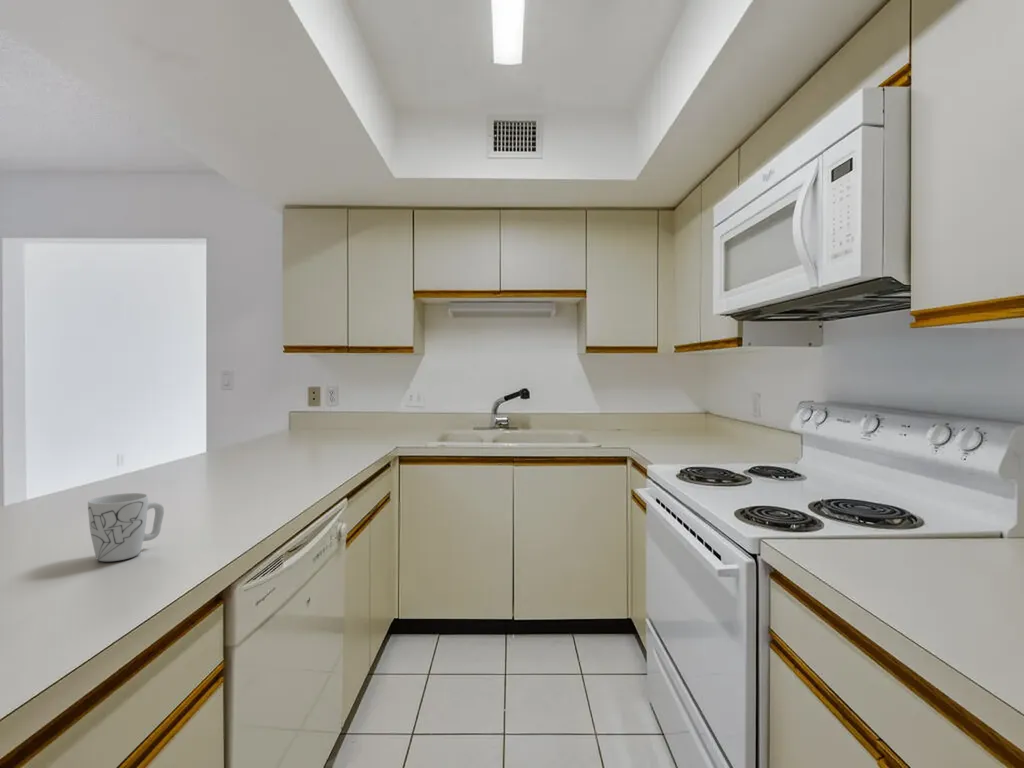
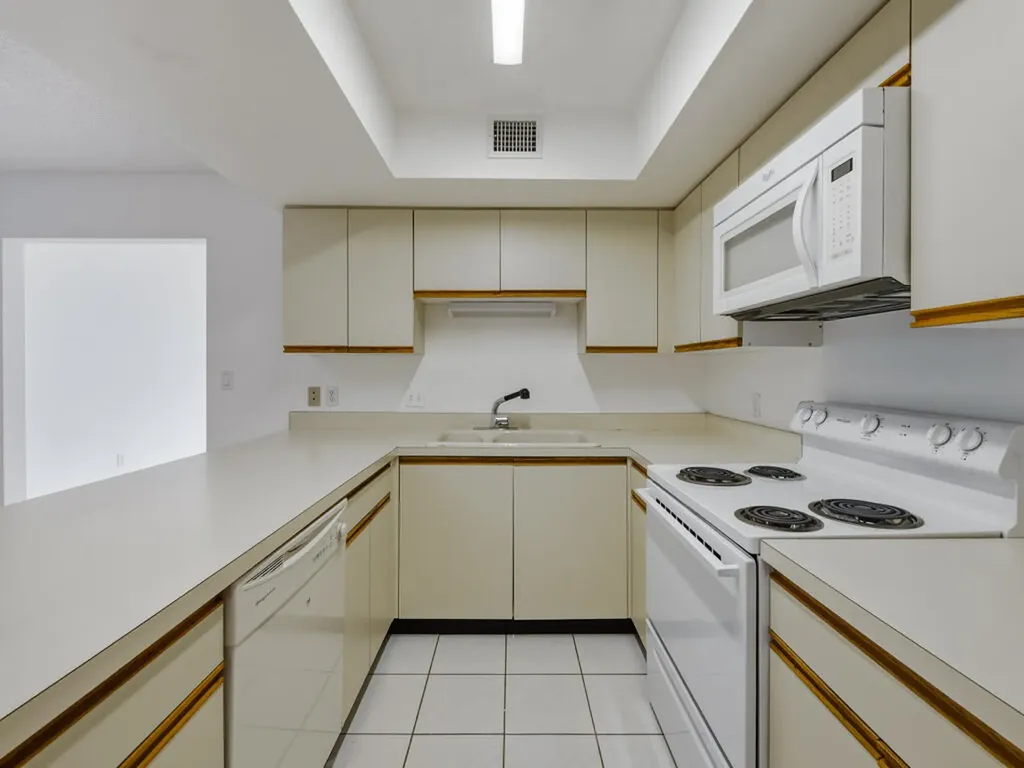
- mug (128, 525)
